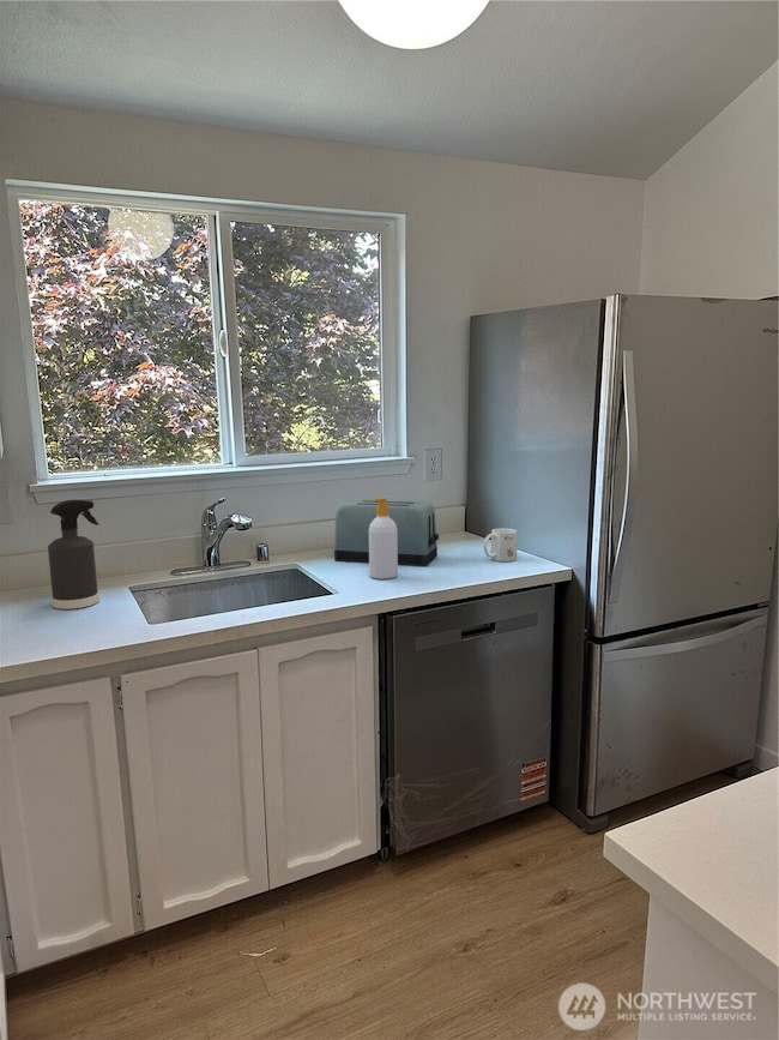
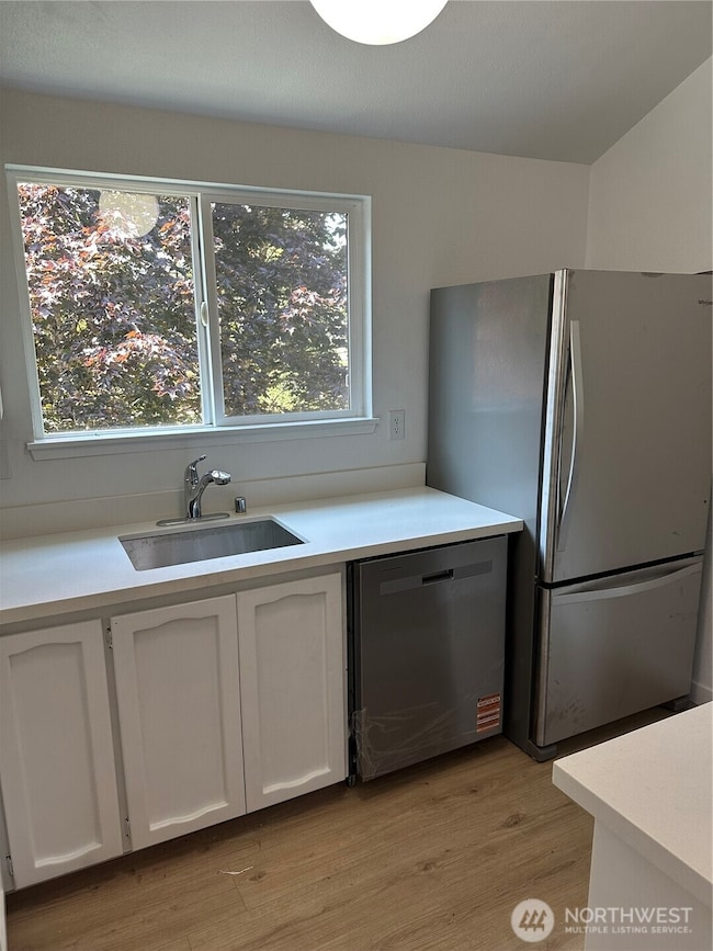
- spray bottle (74, 551)
- mug (499, 545)
- toaster (397, 530)
- soap bottle (382, 536)
